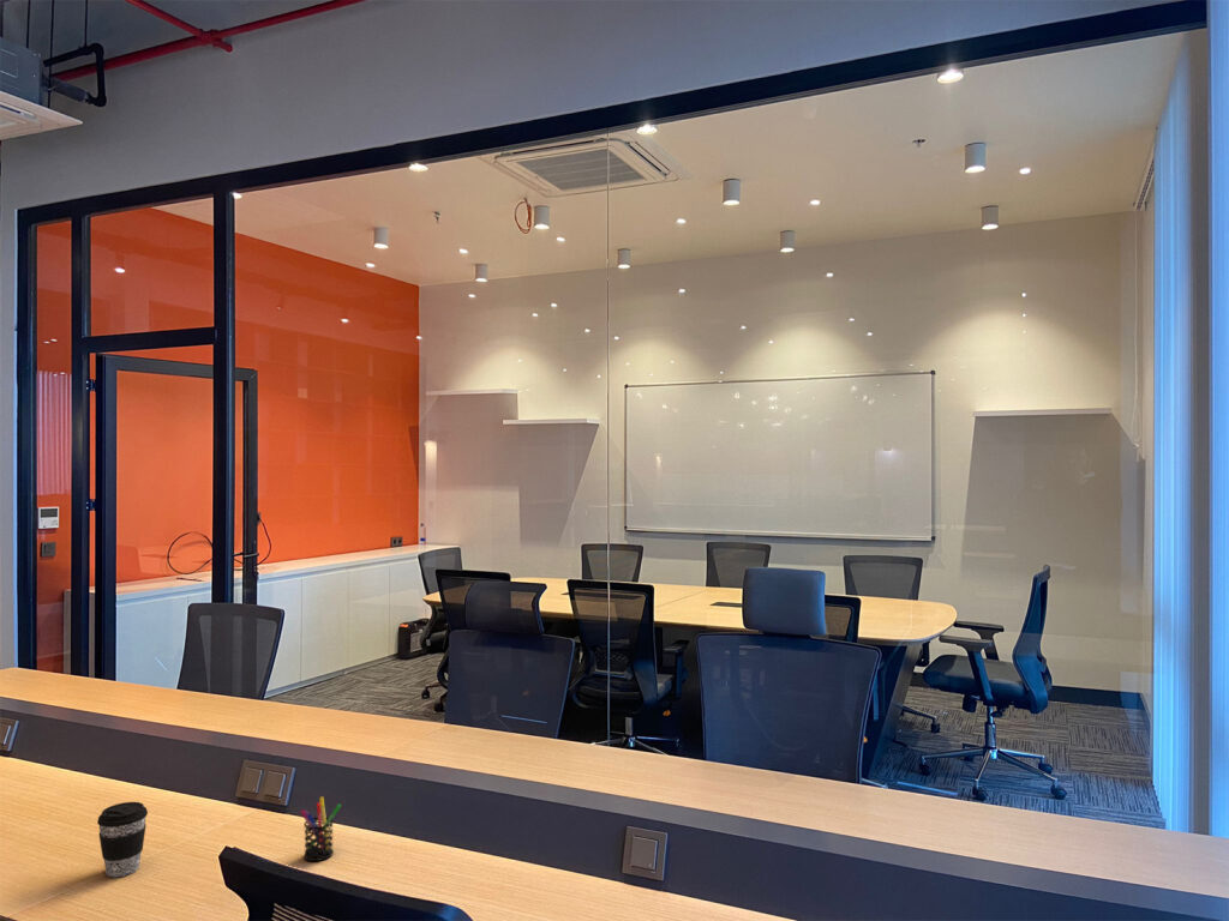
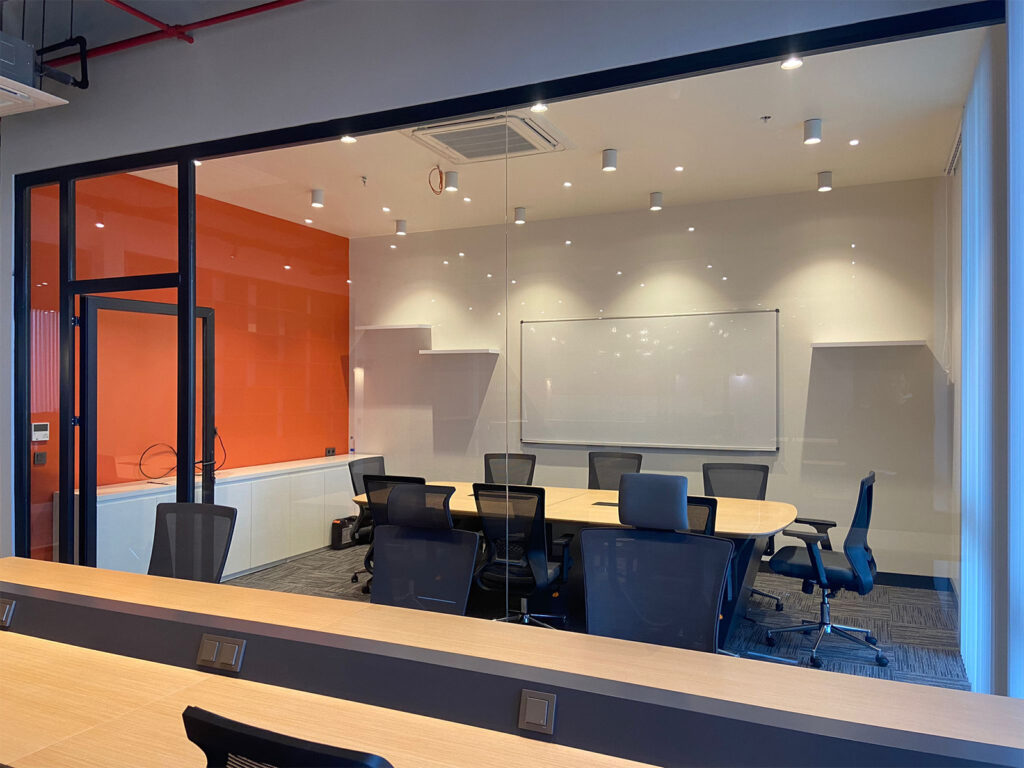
- pen holder (322, 826)
- coffee cup (122, 839)
